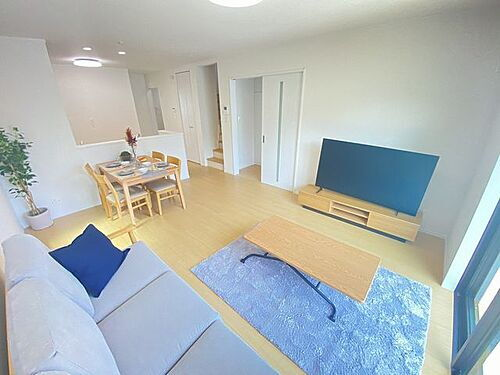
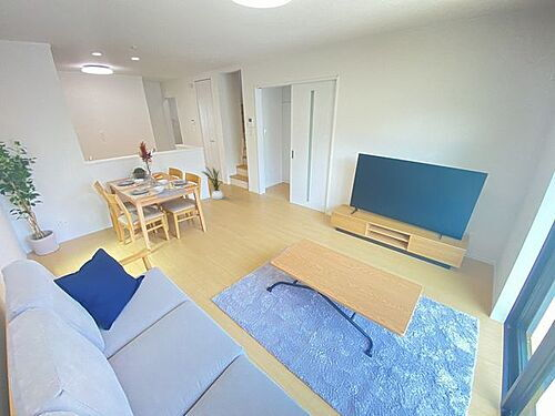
+ house plant (214, 181)
